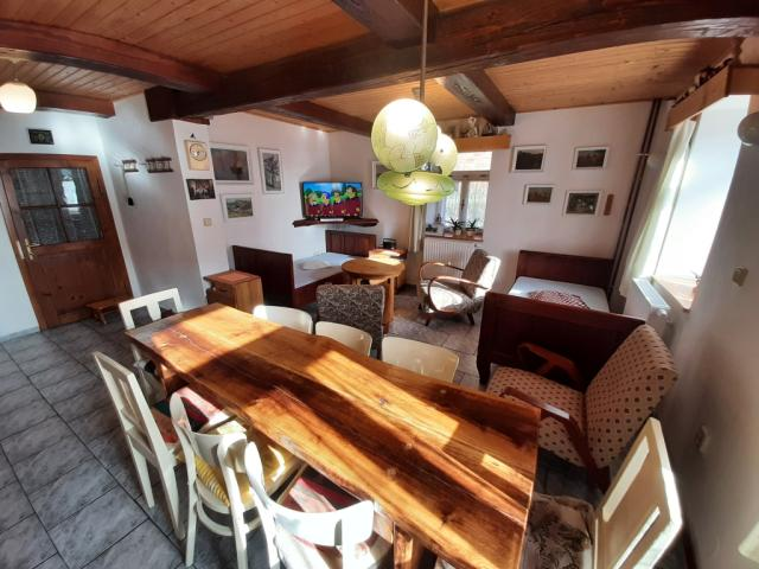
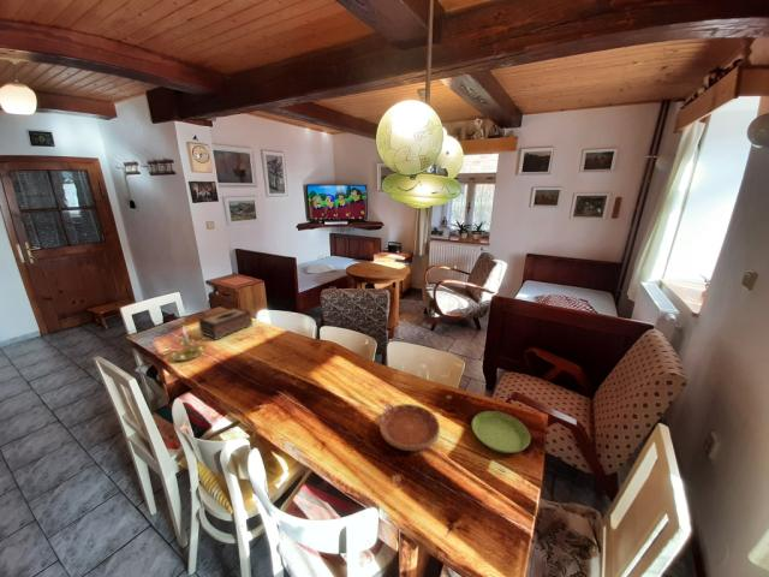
+ saucer (409, 427)
+ tissue box (226, 322)
+ candle holder (189, 339)
+ saucer (499, 433)
